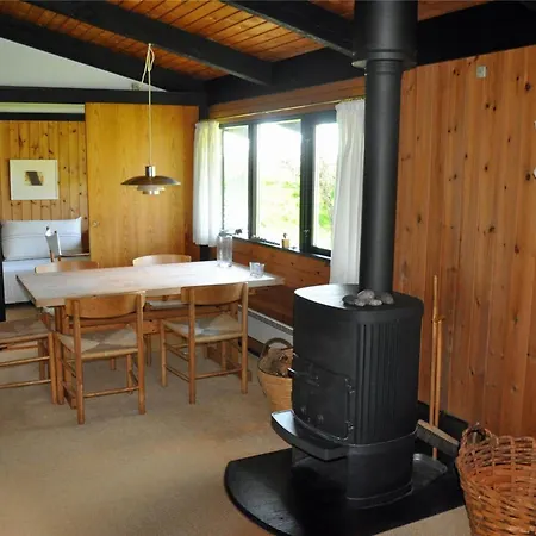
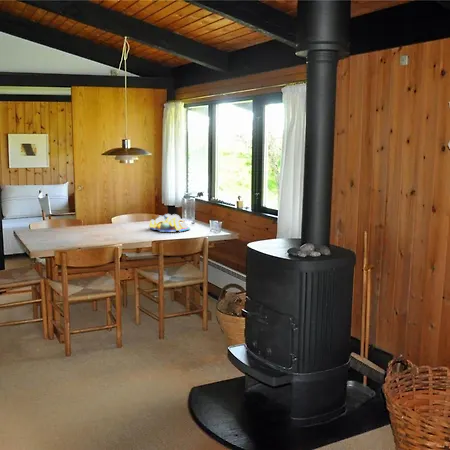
+ fruit bowl (170, 221)
